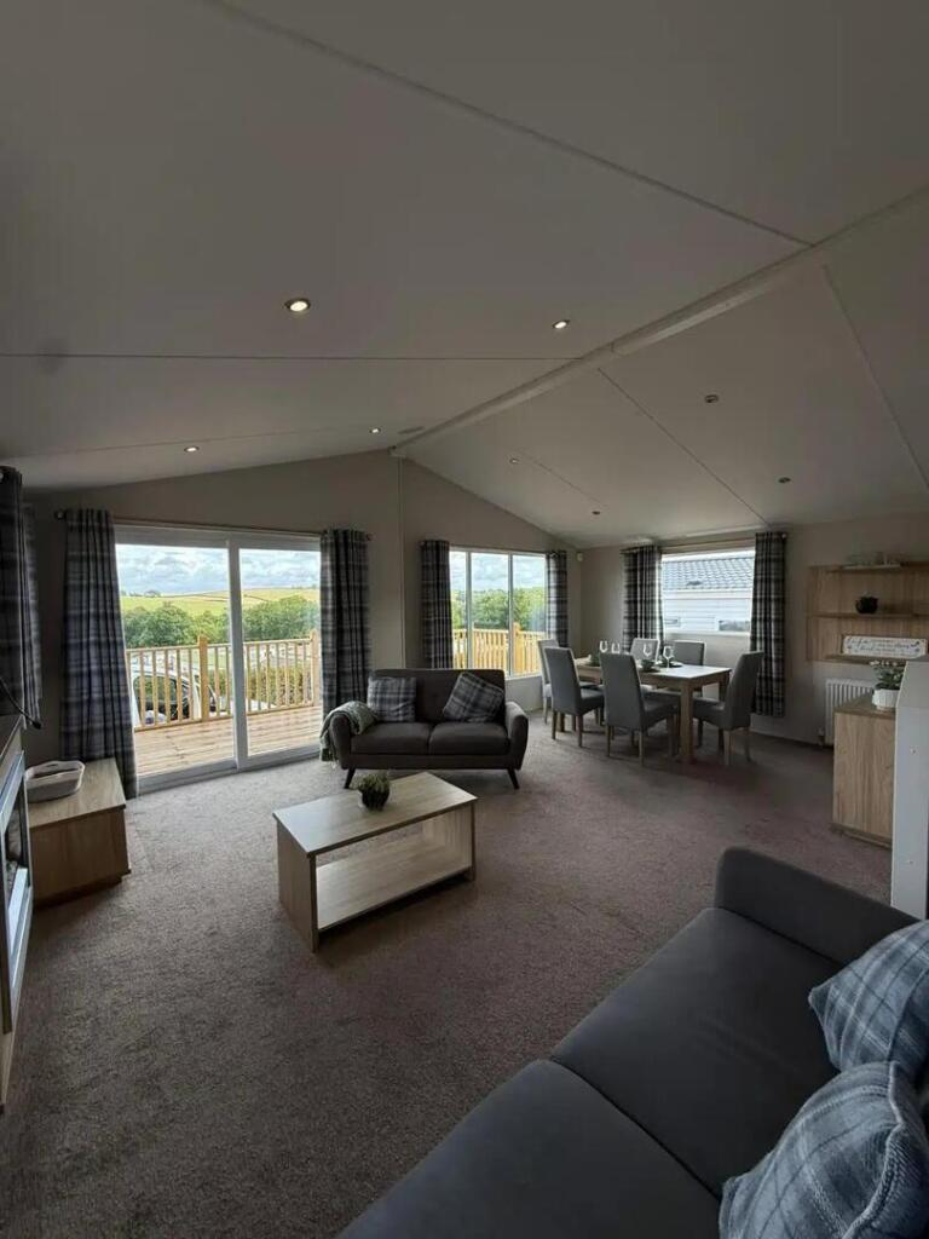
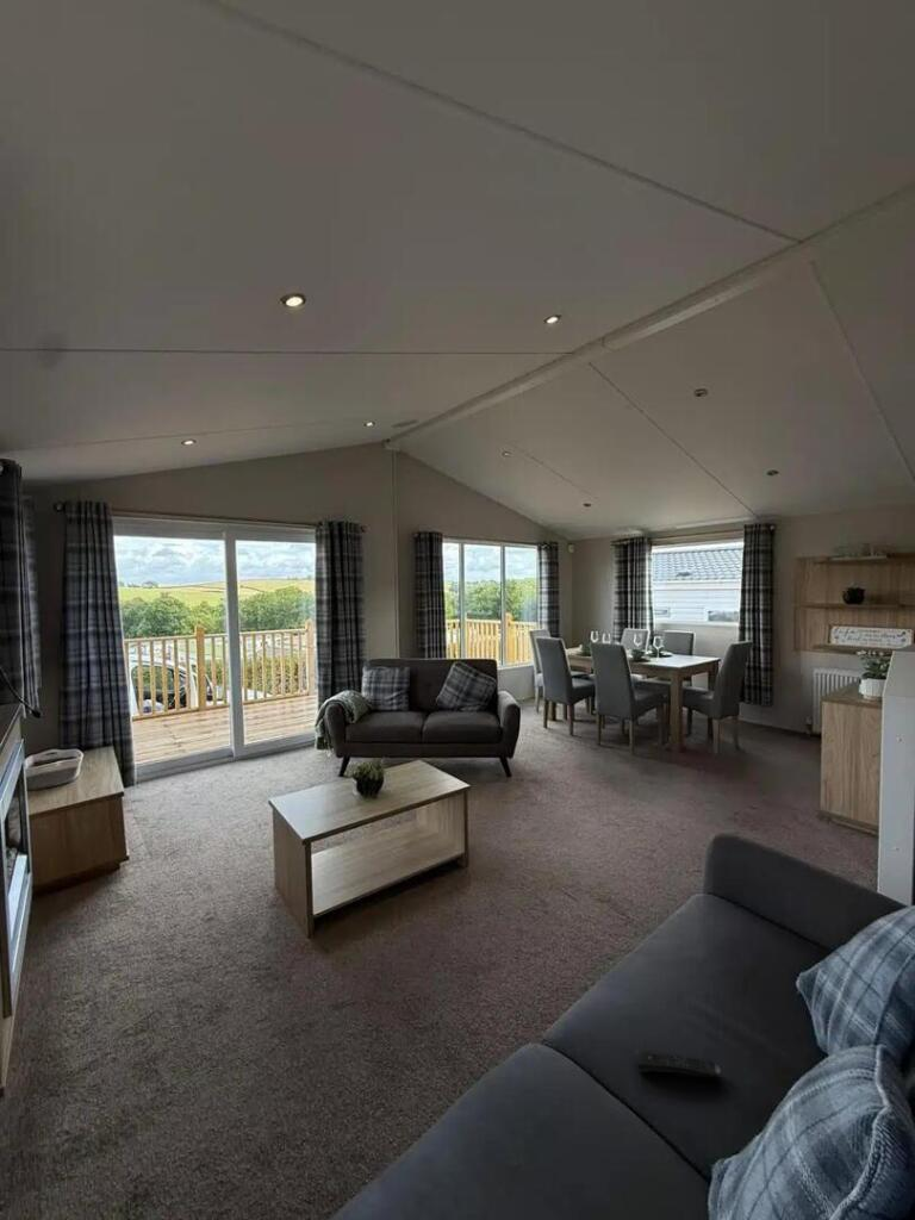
+ remote control (677, 1064)
